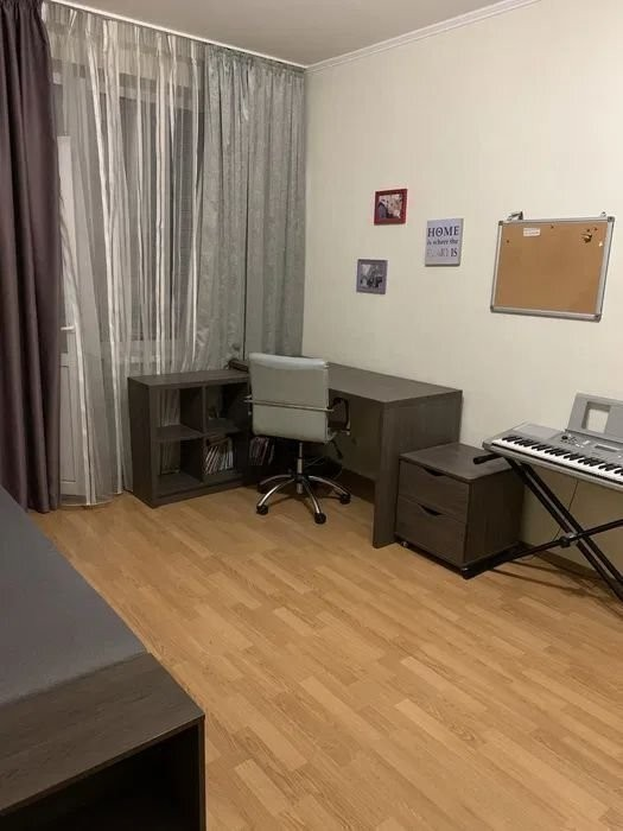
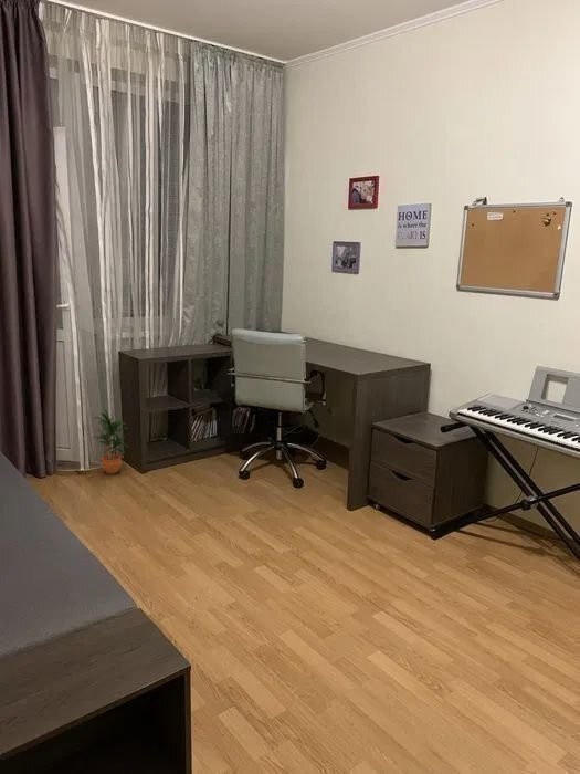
+ potted plant (112, 440)
